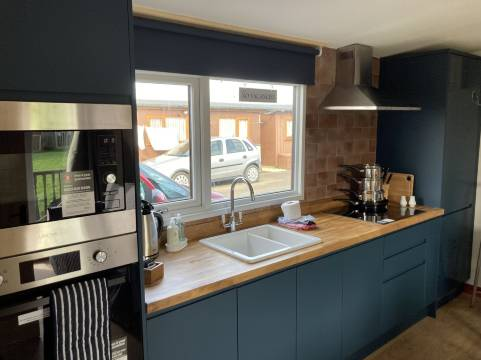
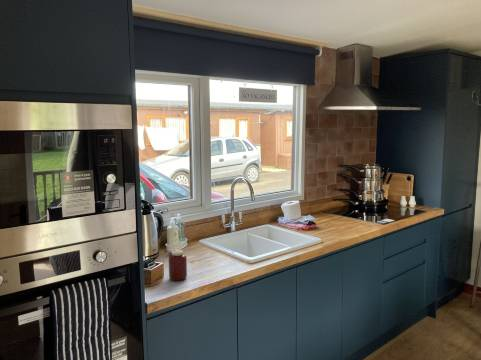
+ jar (176, 263)
